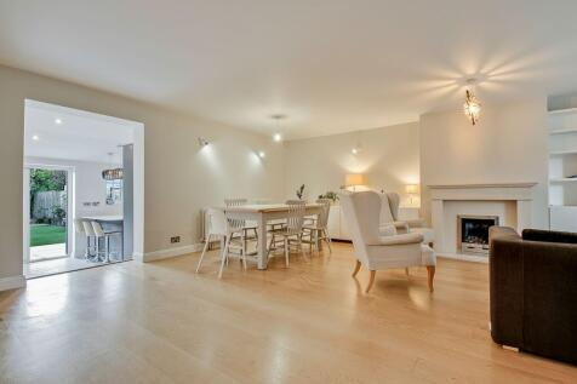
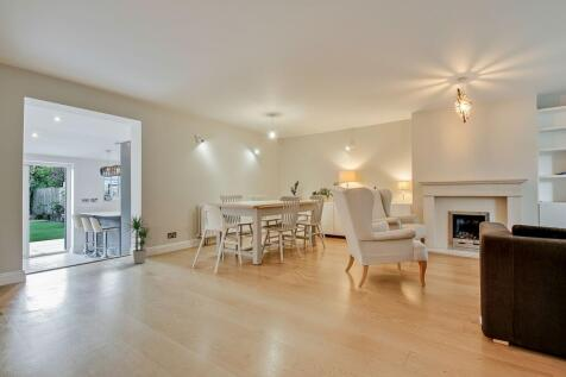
+ potted plant (138, 237)
